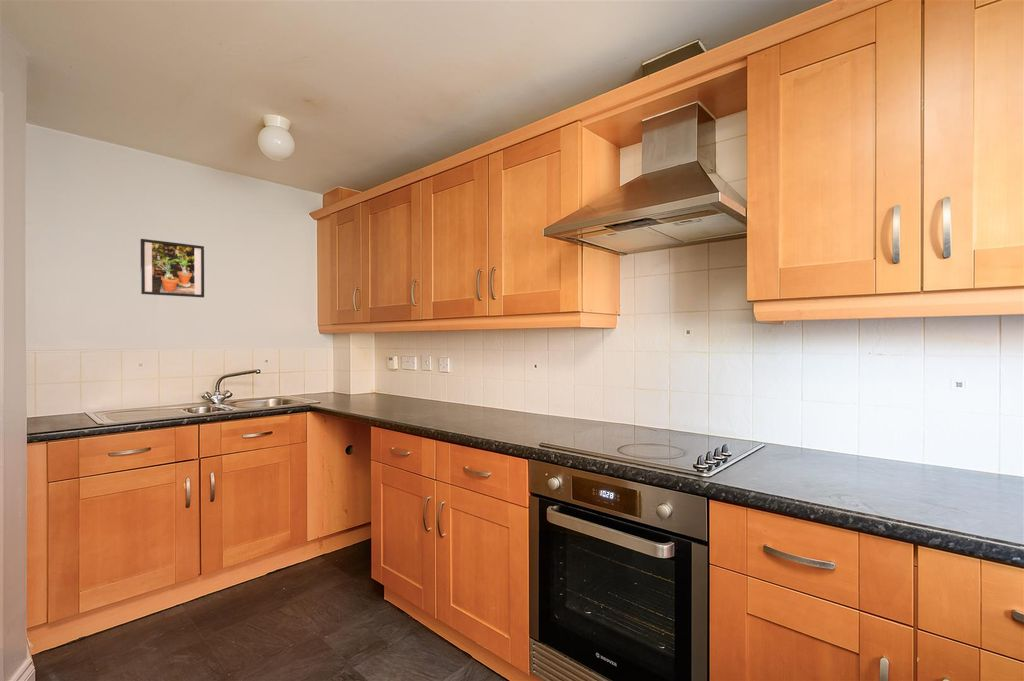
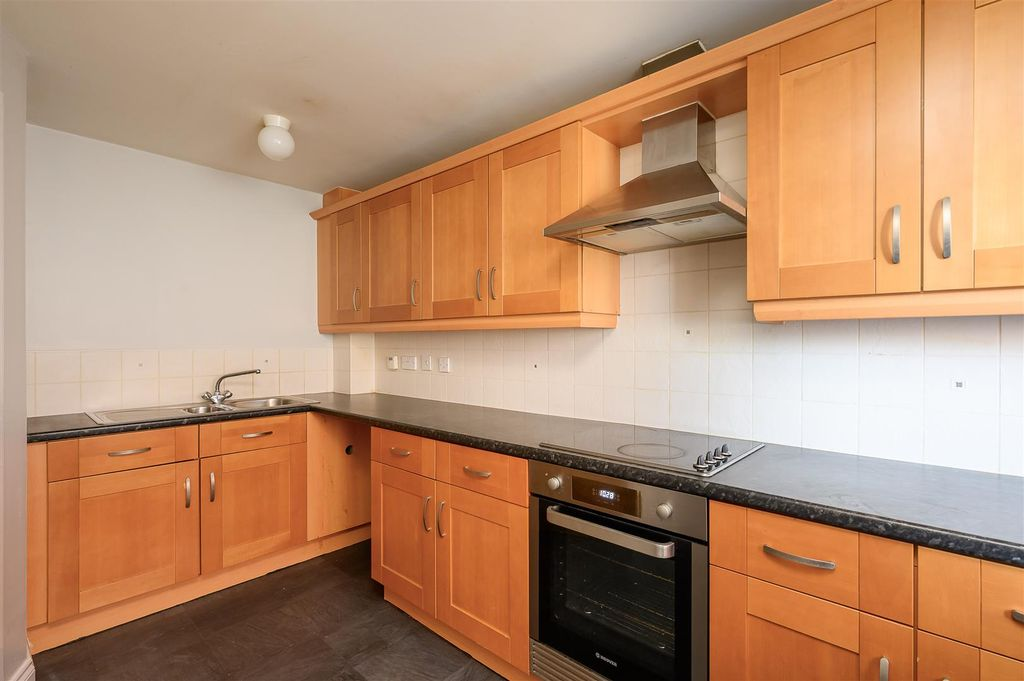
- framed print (173, 269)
